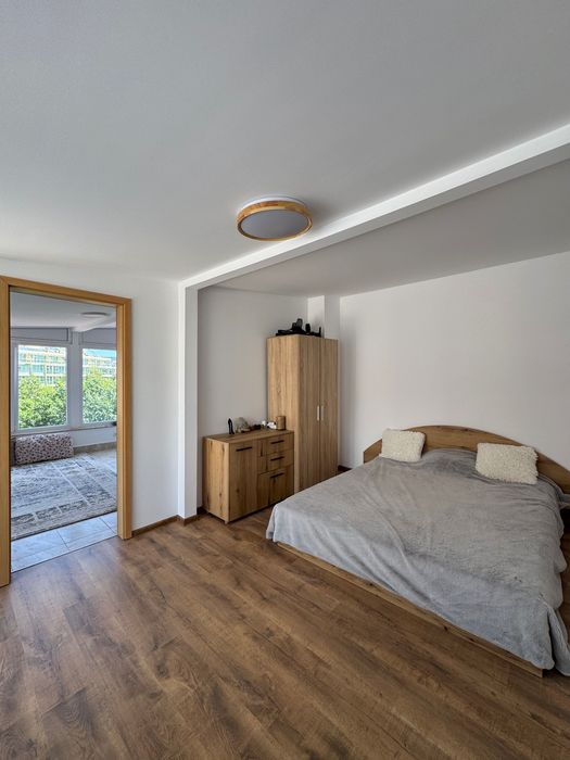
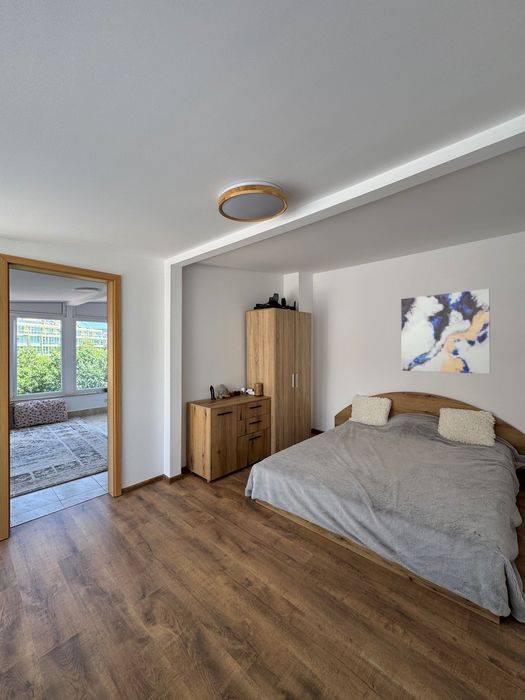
+ wall art (442, 333)
